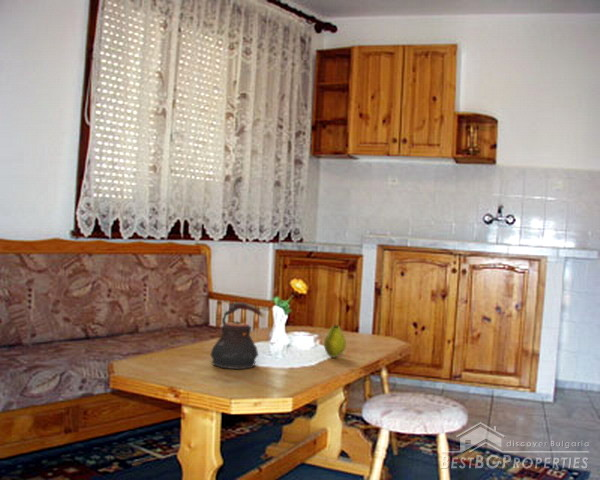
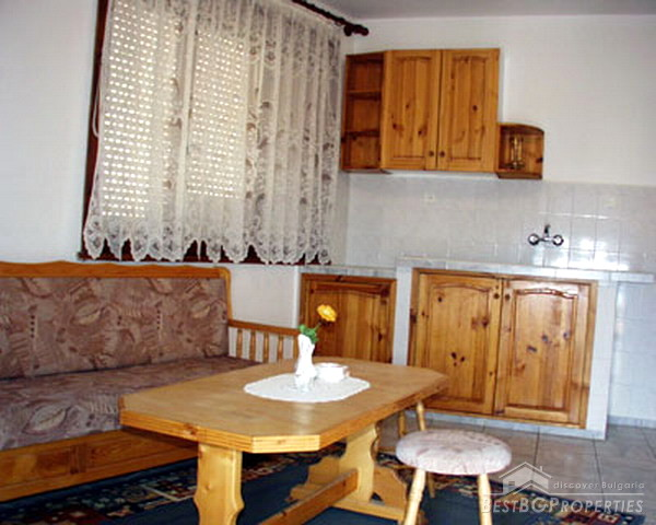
- fruit (334, 340)
- teapot (235, 333)
